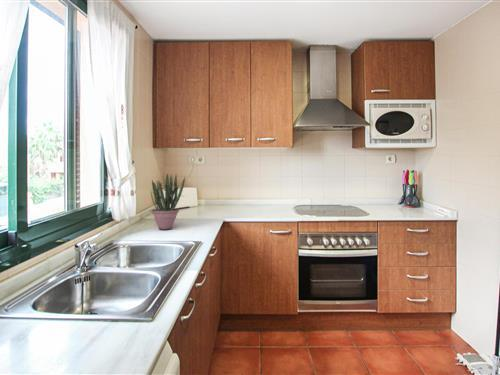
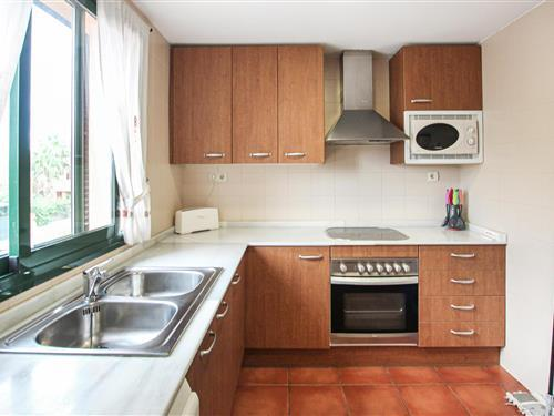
- potted plant (167, 200)
